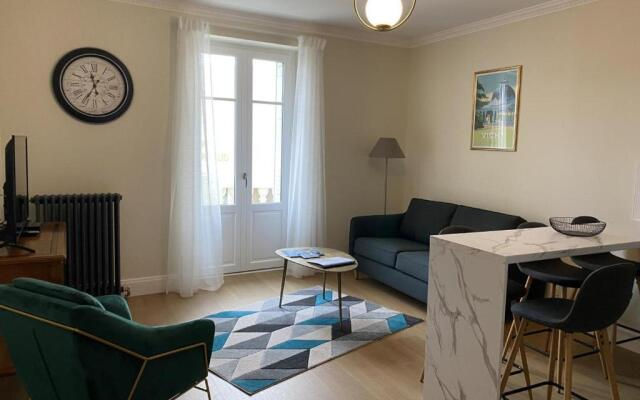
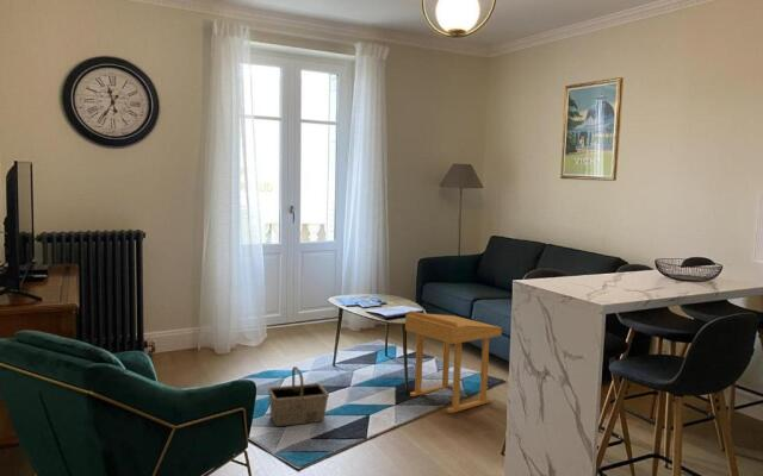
+ side table (454, 356)
+ basket (298, 394)
